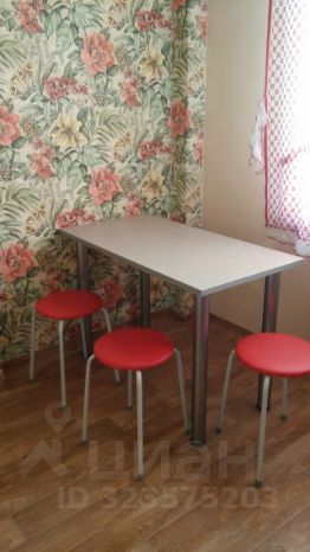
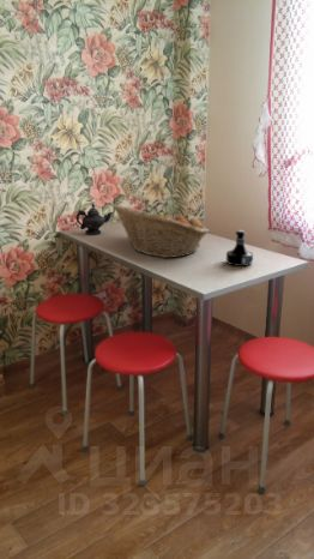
+ teapot (93, 217)
+ fruit basket (159, 227)
+ tequila bottle (240, 246)
